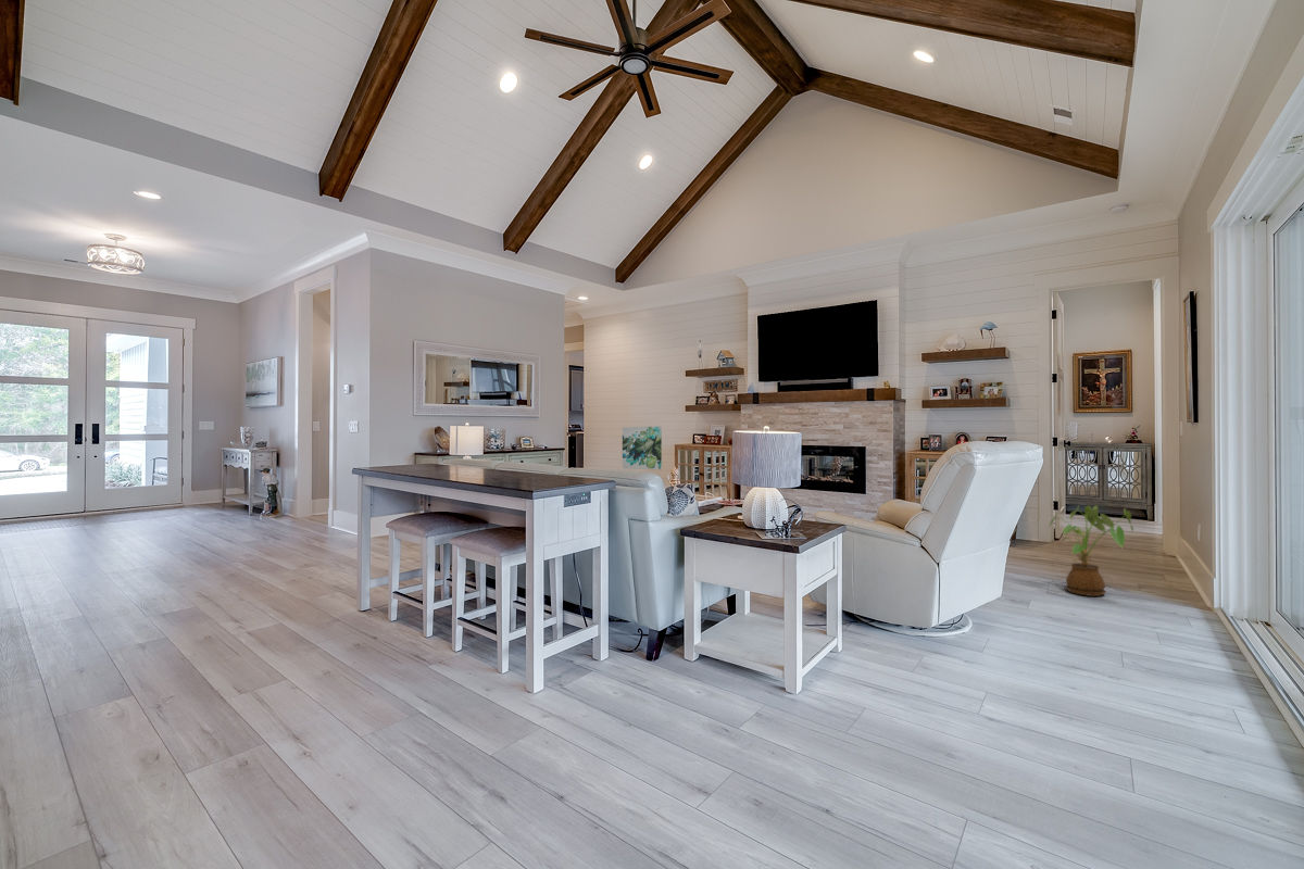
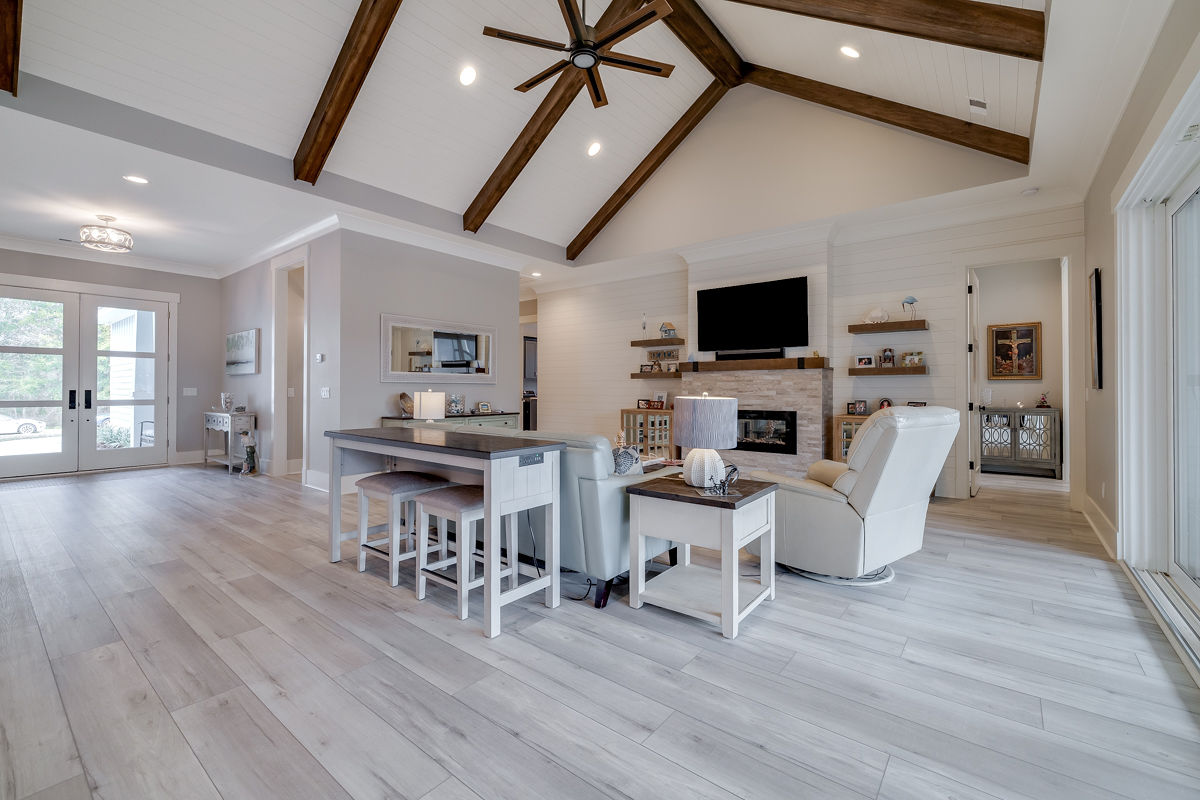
- house plant (1091, 549)
- wall art (641, 448)
